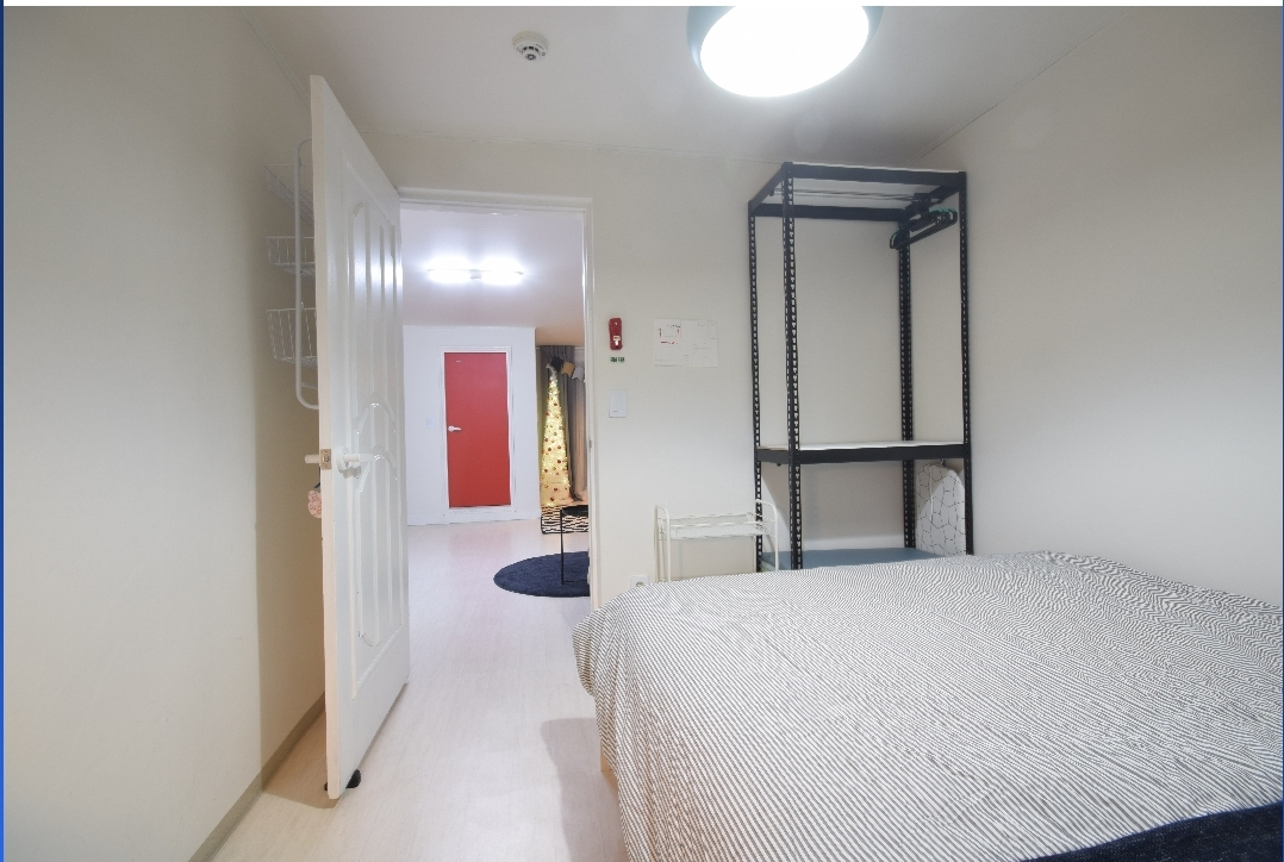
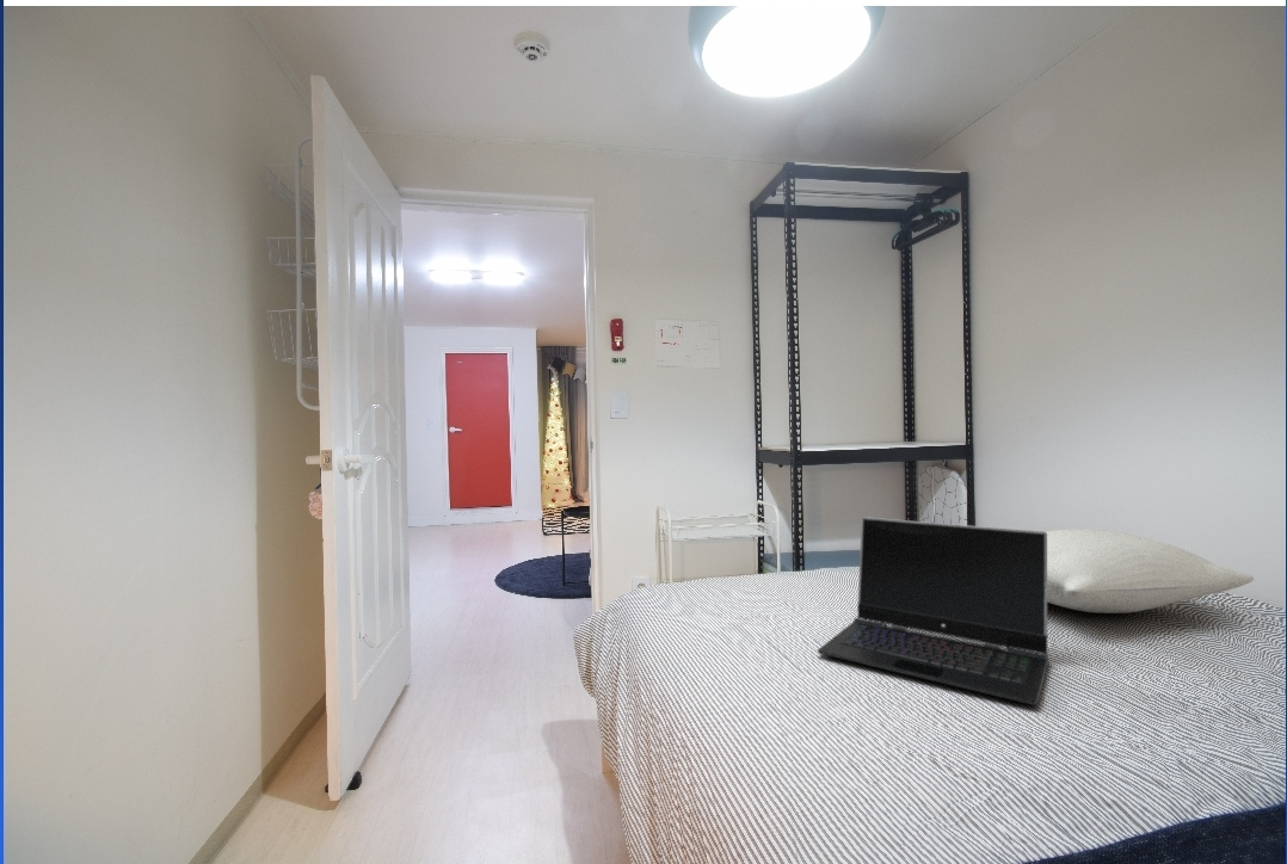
+ laptop computer (931, 595)
+ pillow (1073, 564)
